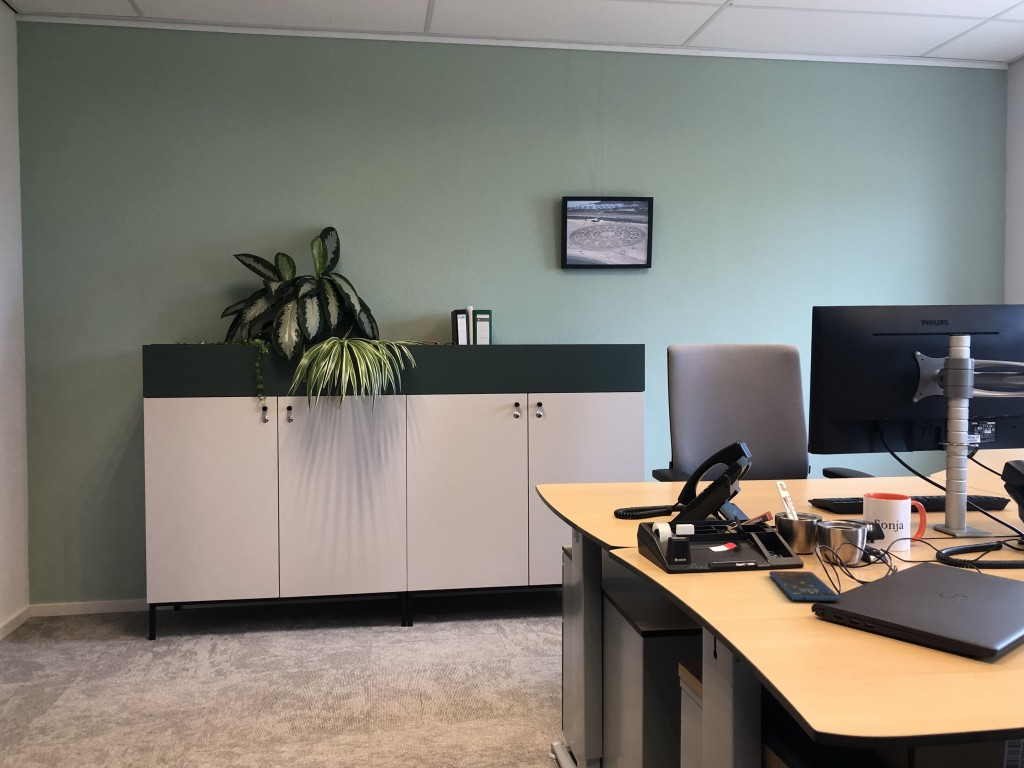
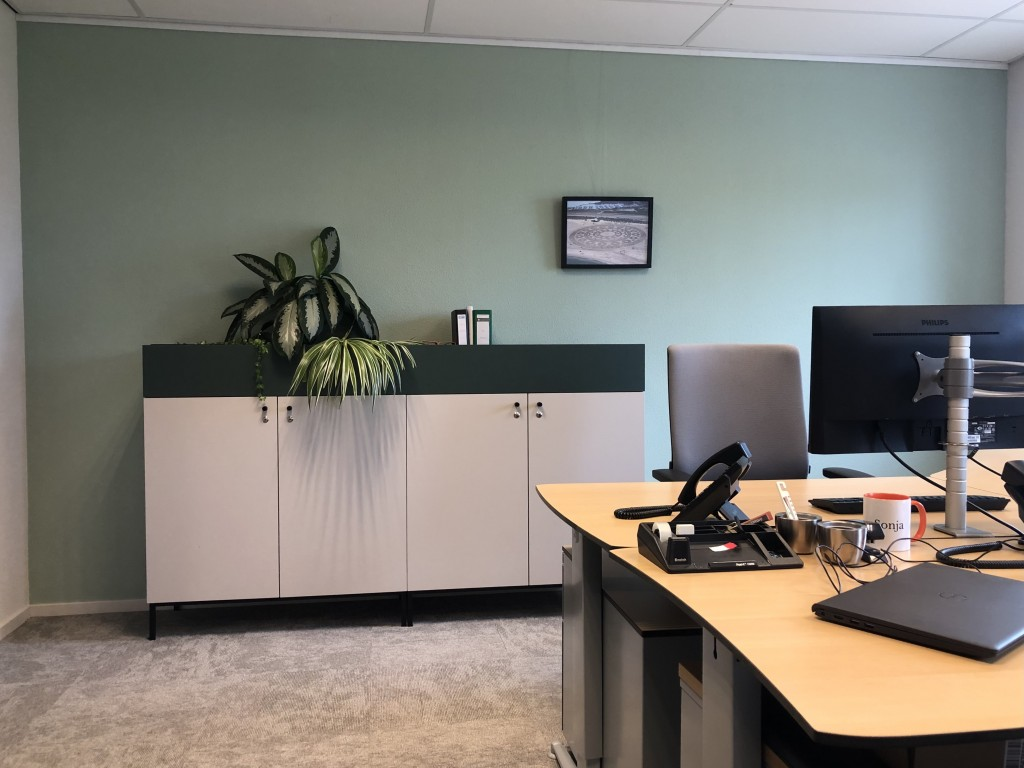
- smartphone (802, 585)
